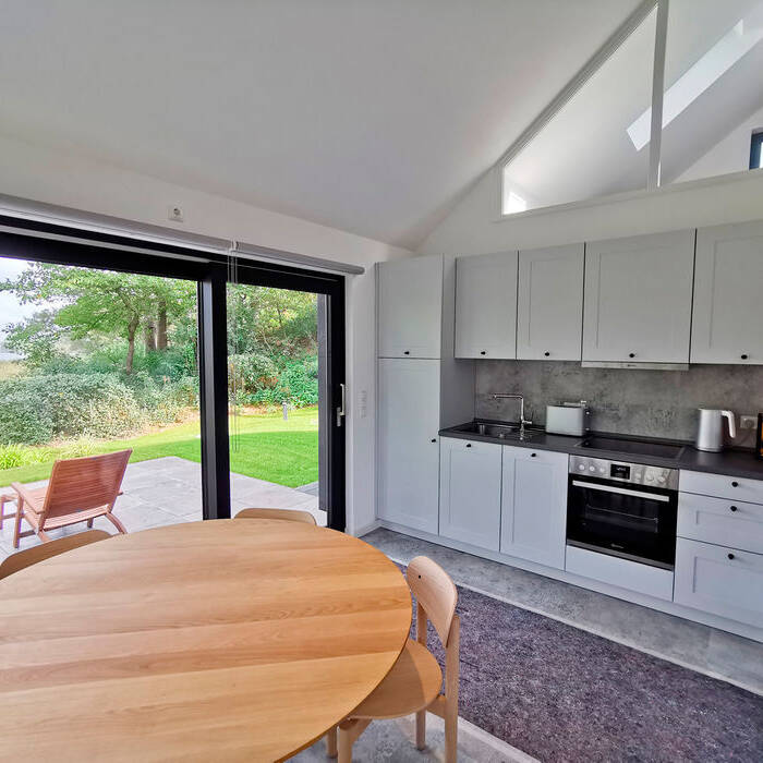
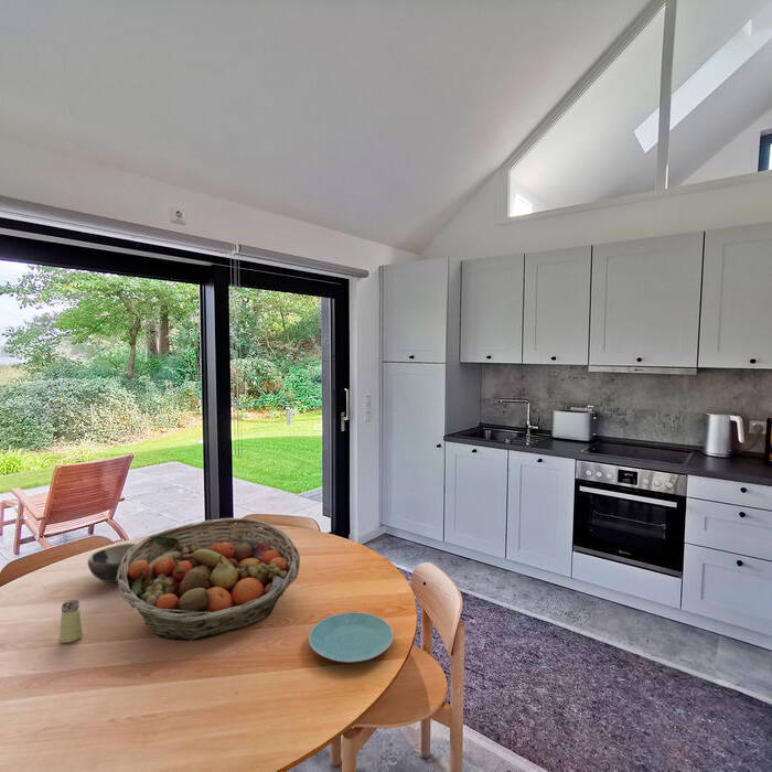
+ fruit basket (214, 573)
+ saltshaker (71, 620)
+ bowl (118, 566)
+ plate (351, 639)
